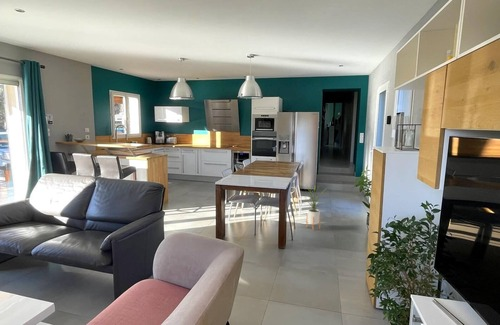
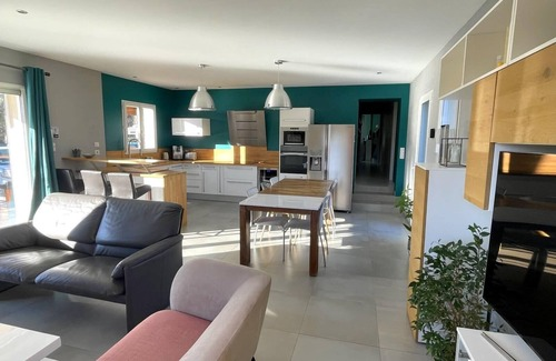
- house plant (314, 205)
